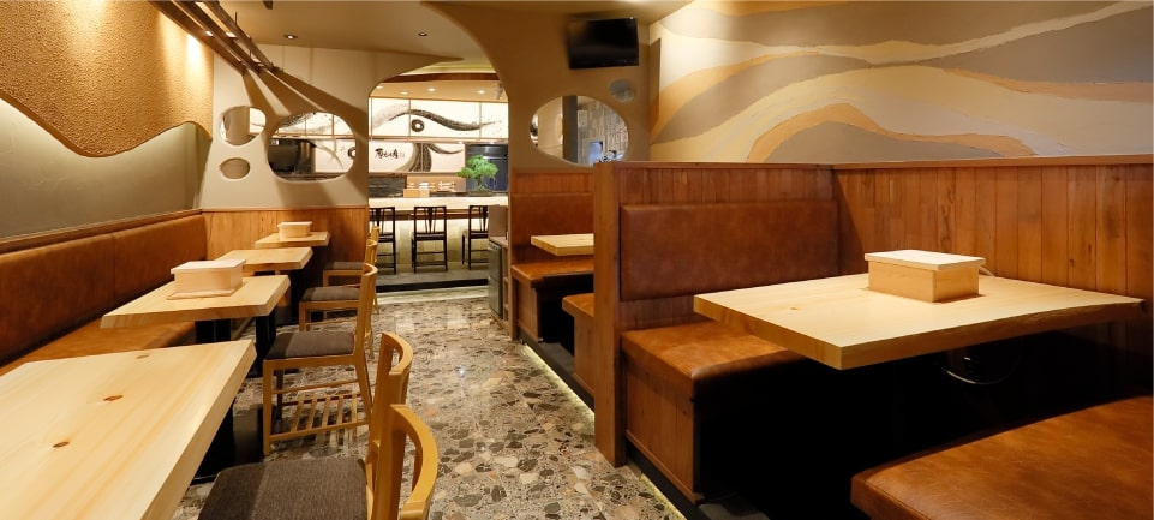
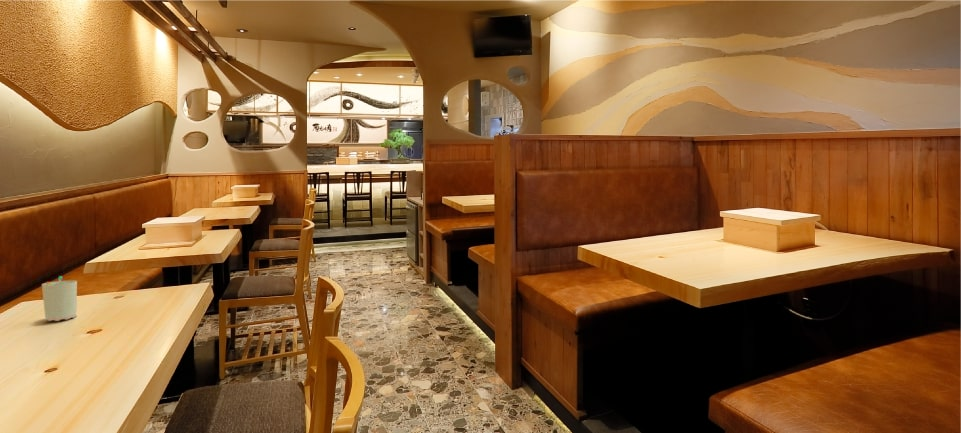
+ cup (59, 296)
